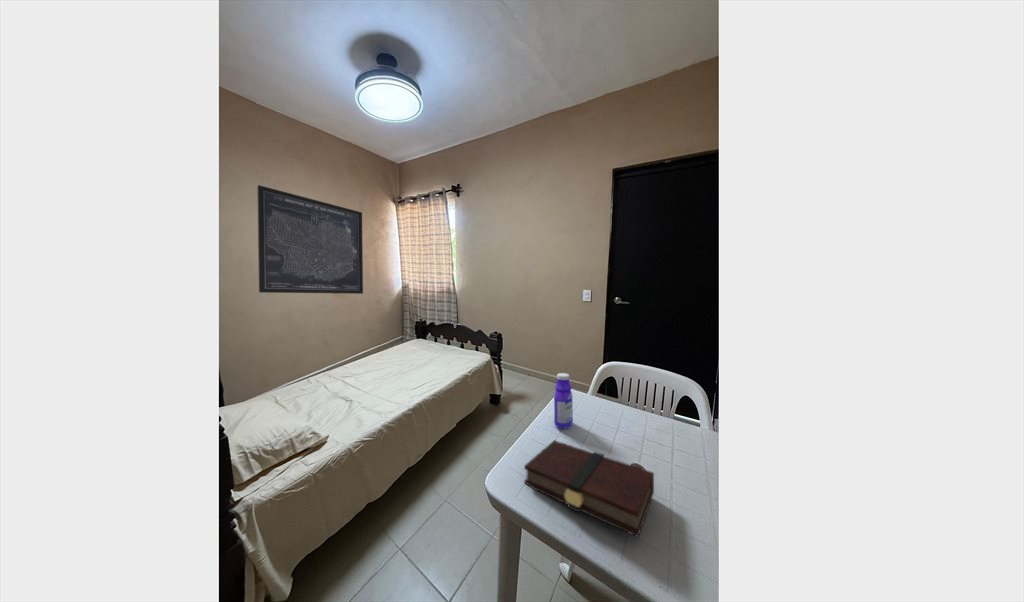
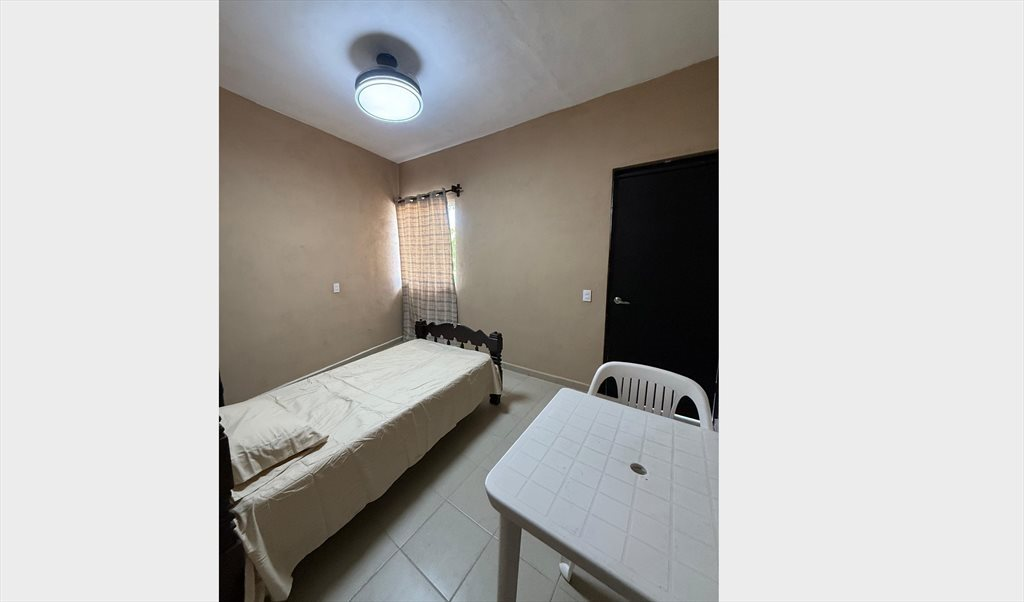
- book (587, 479)
- wall art (317, 247)
- bottle (563, 399)
